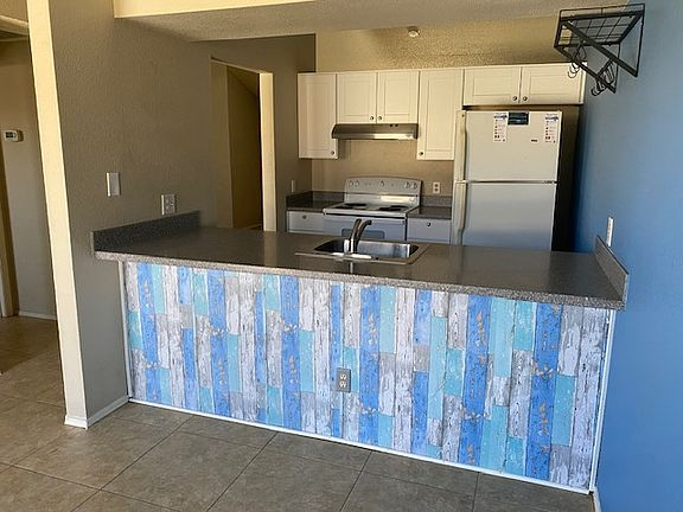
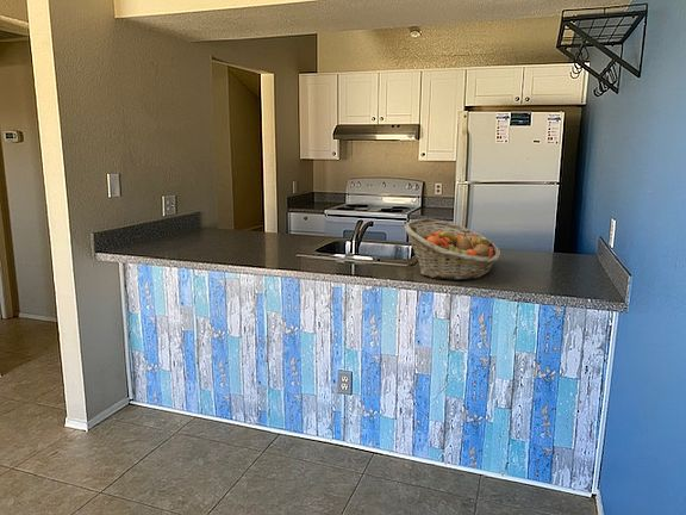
+ fruit basket (451, 247)
